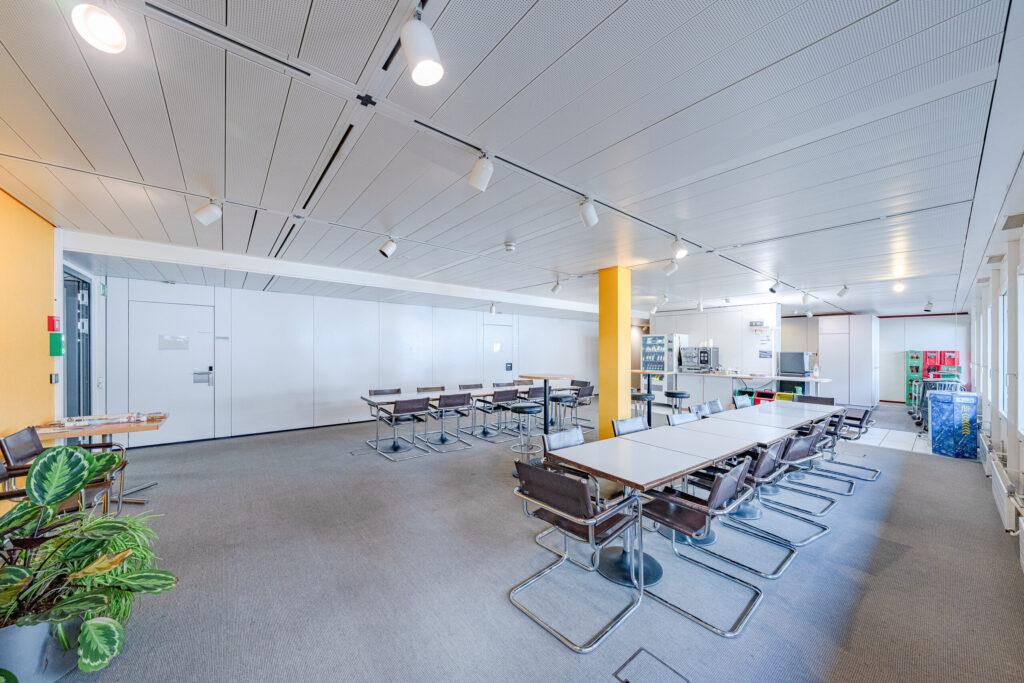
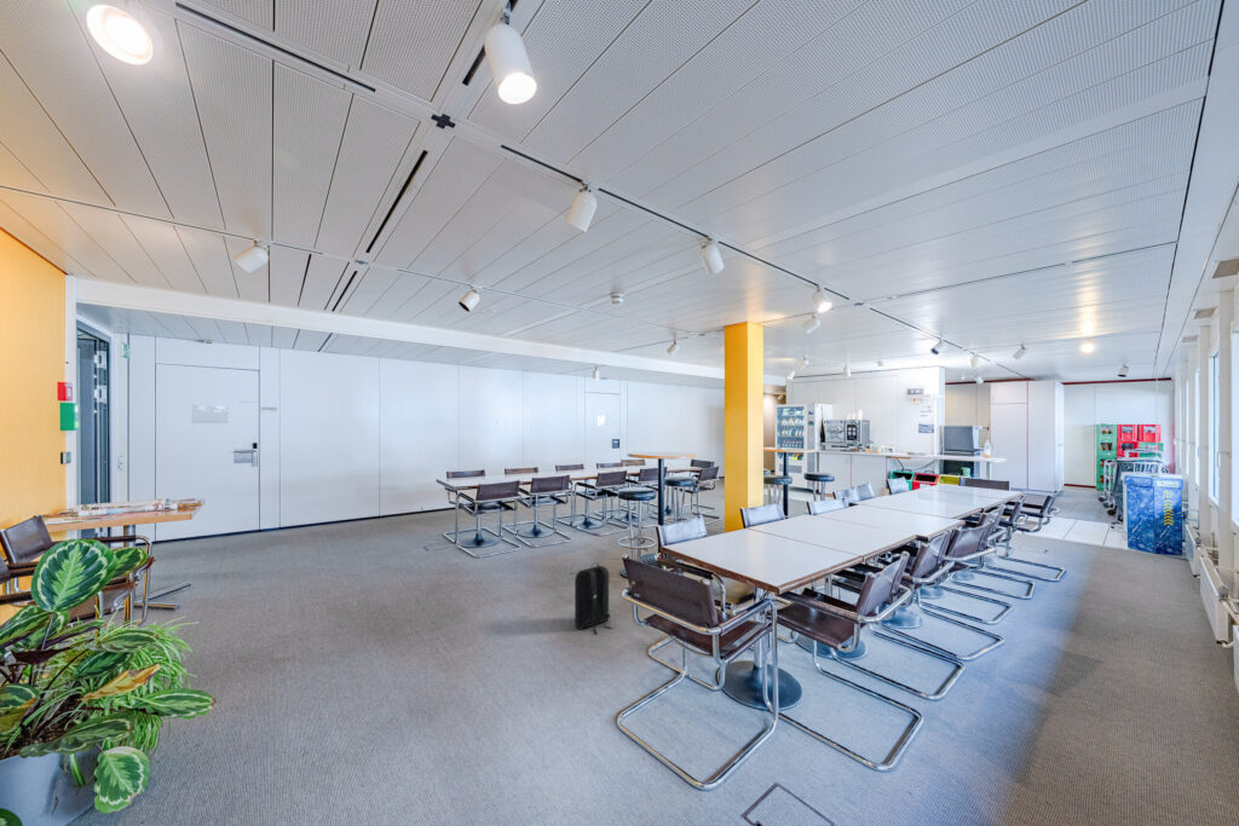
+ backpack (595, 594)
